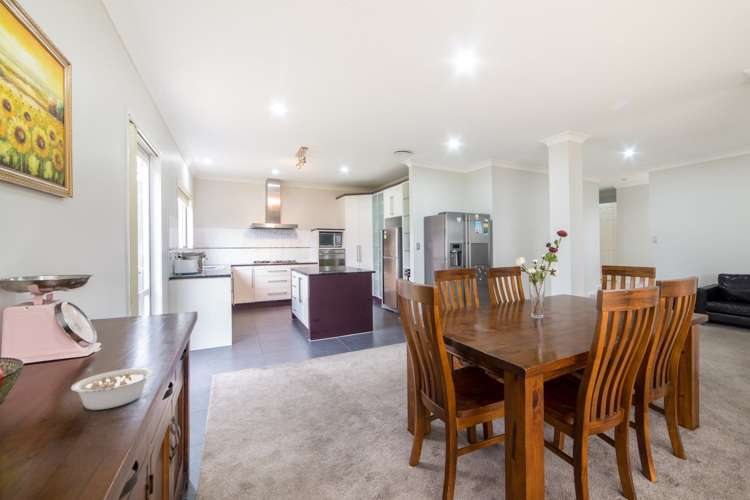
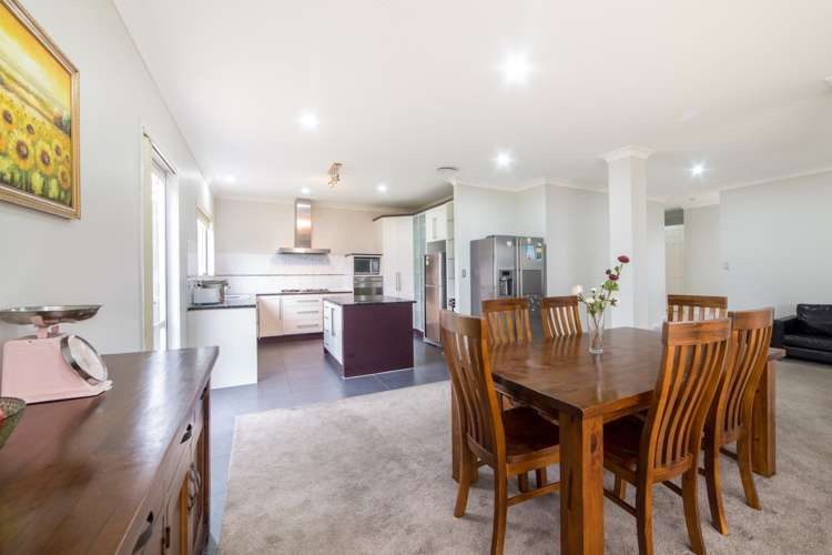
- legume (117, 386)
